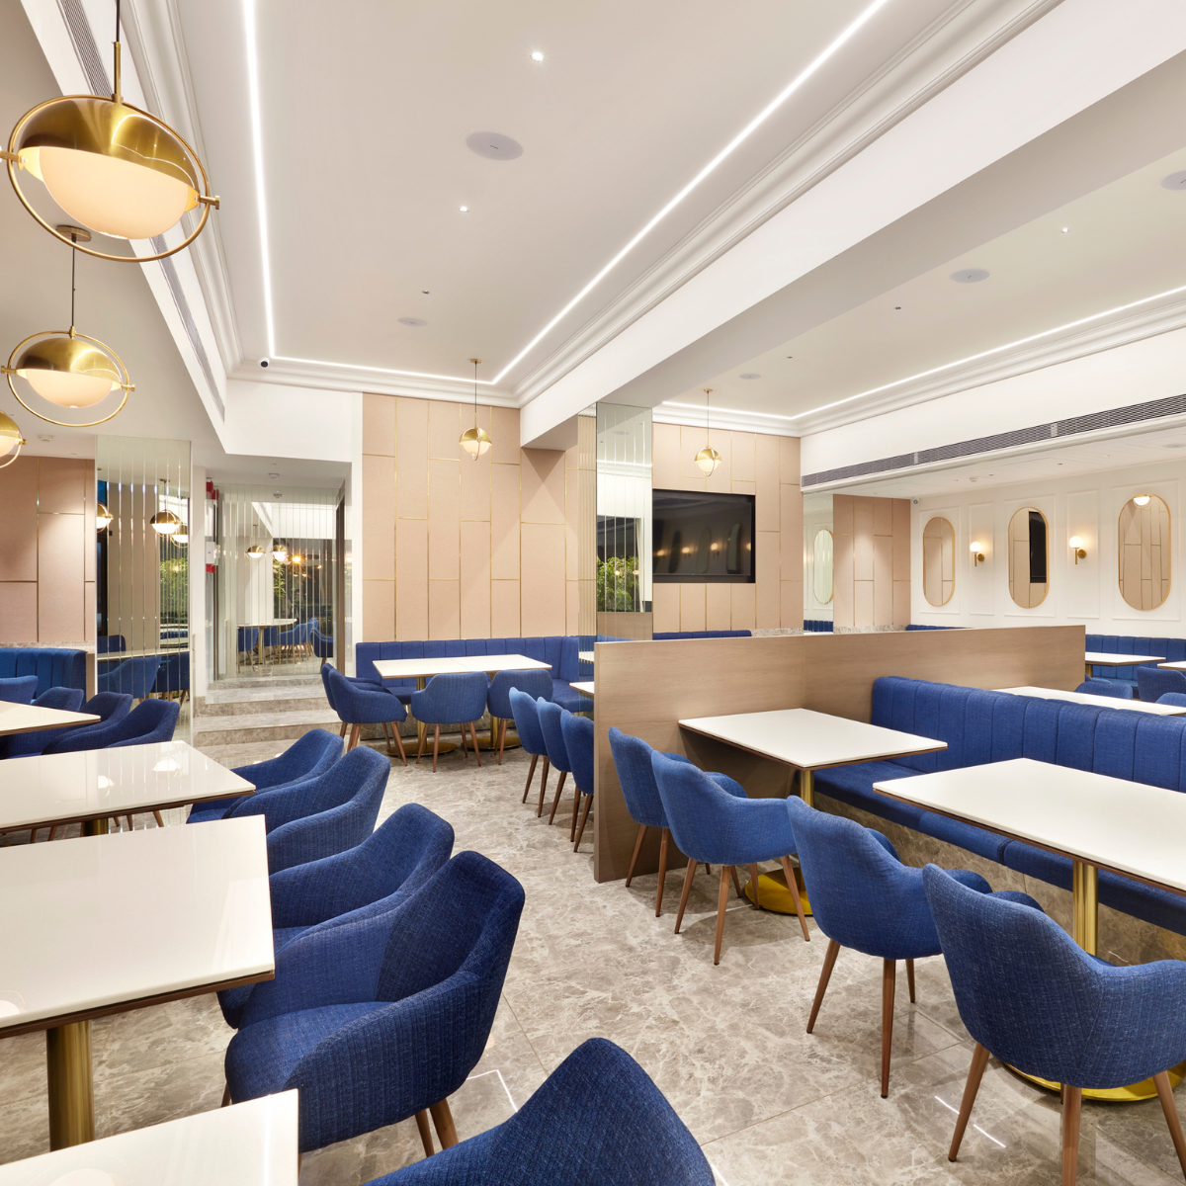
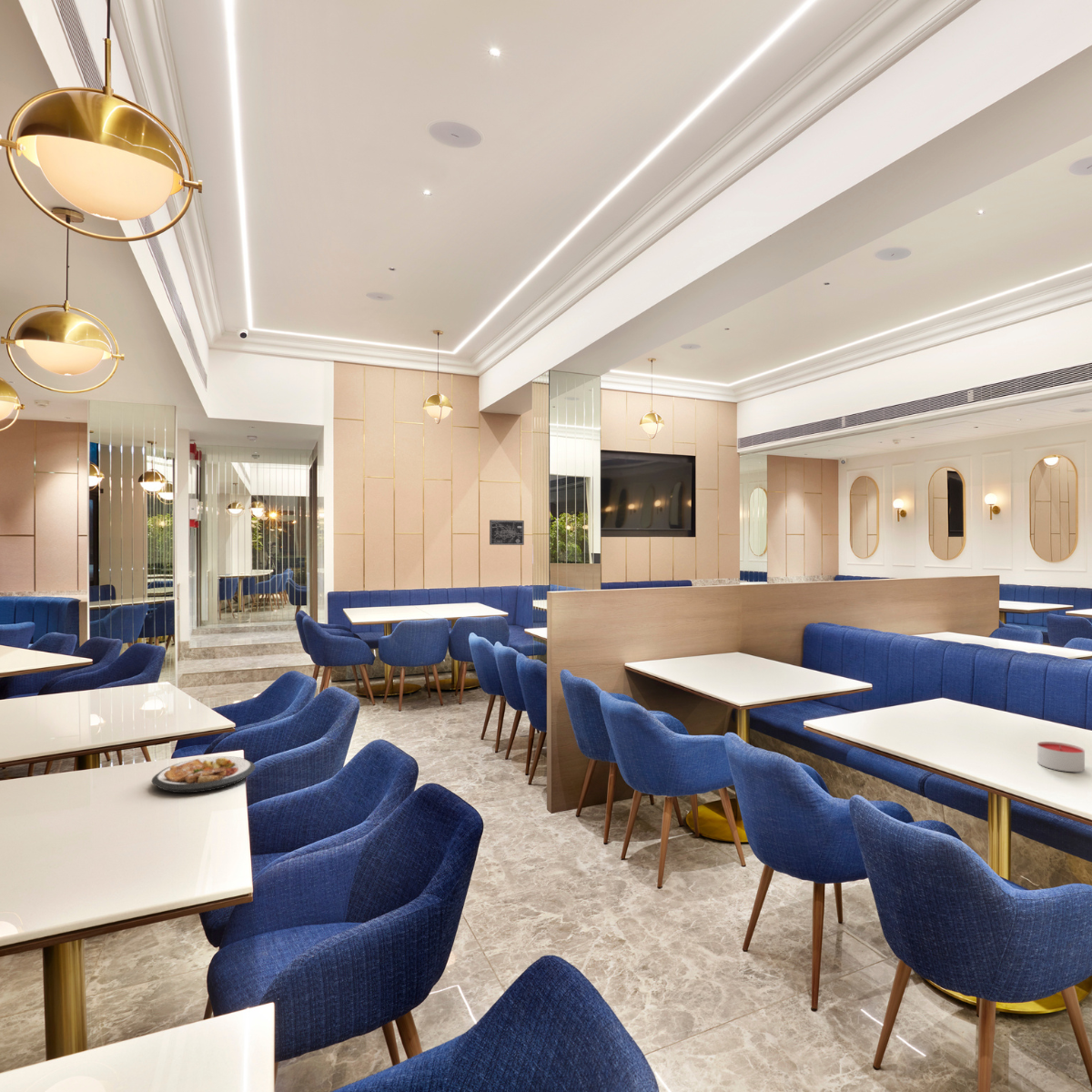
+ wall art (507, 532)
+ plate (205, 770)
+ candle (1060, 755)
